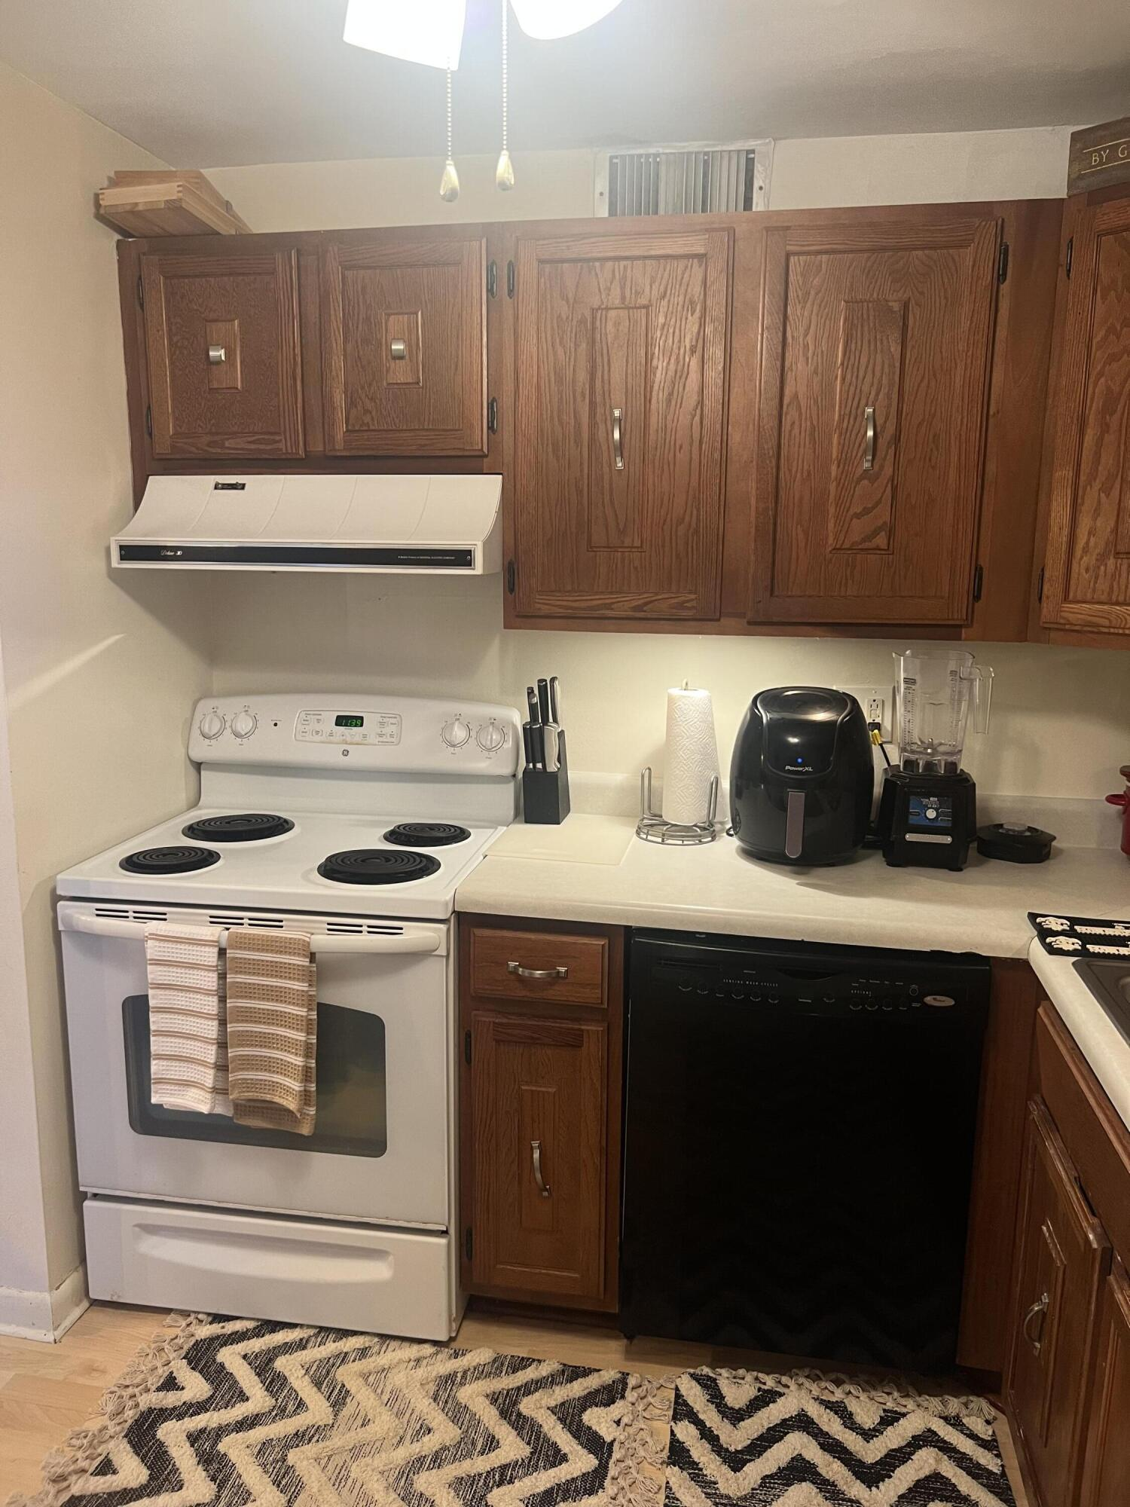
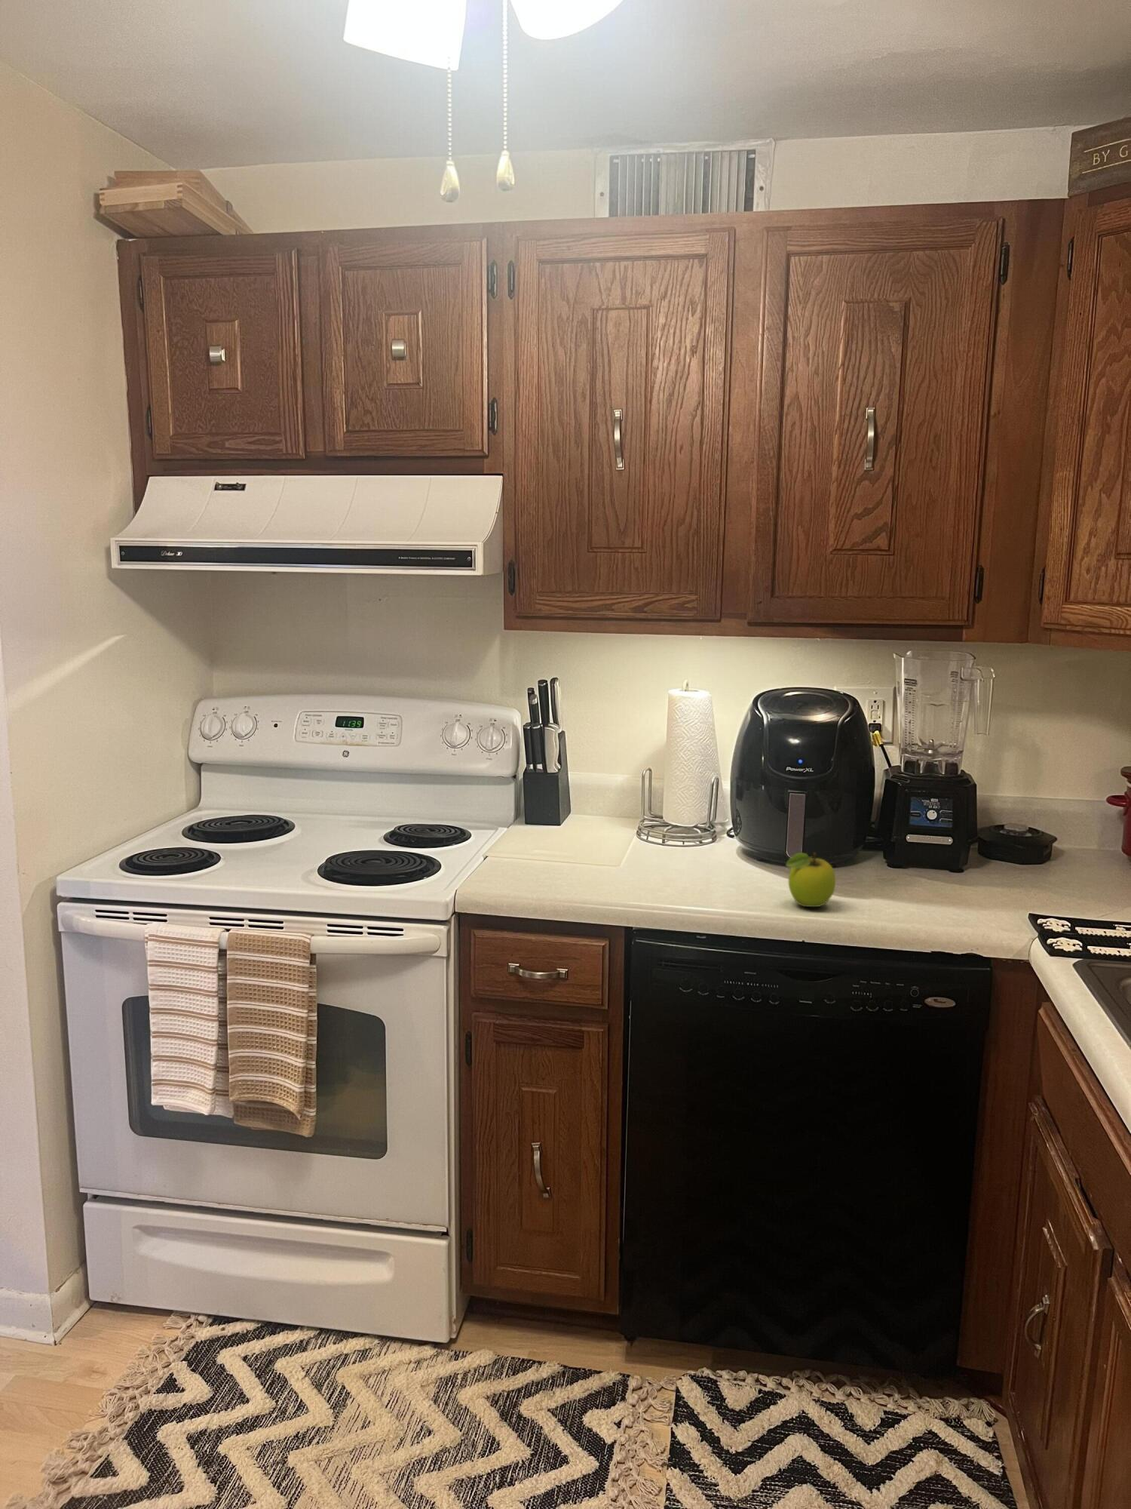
+ fruit (808, 878)
